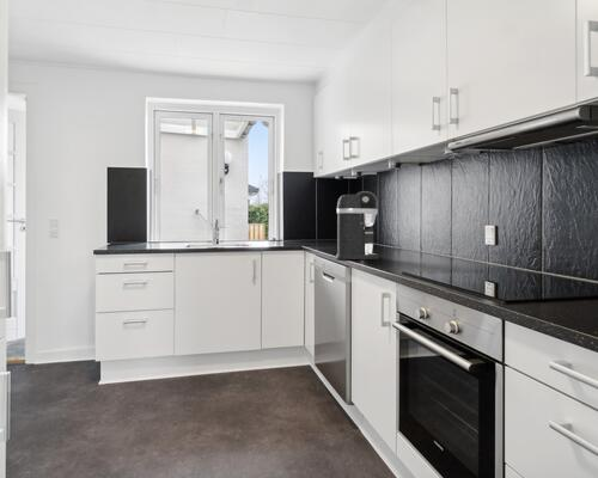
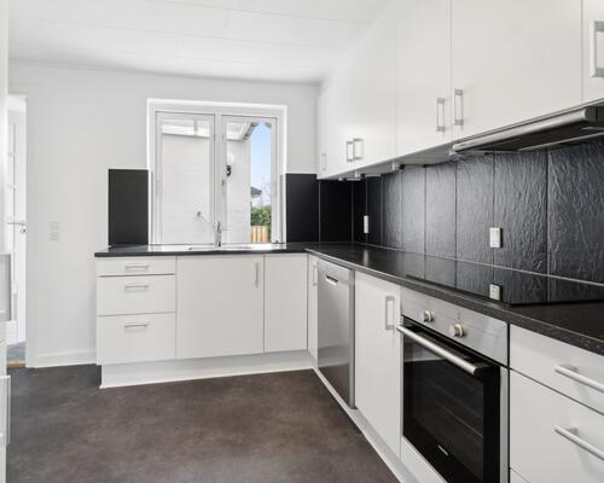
- coffee maker (356, 225)
